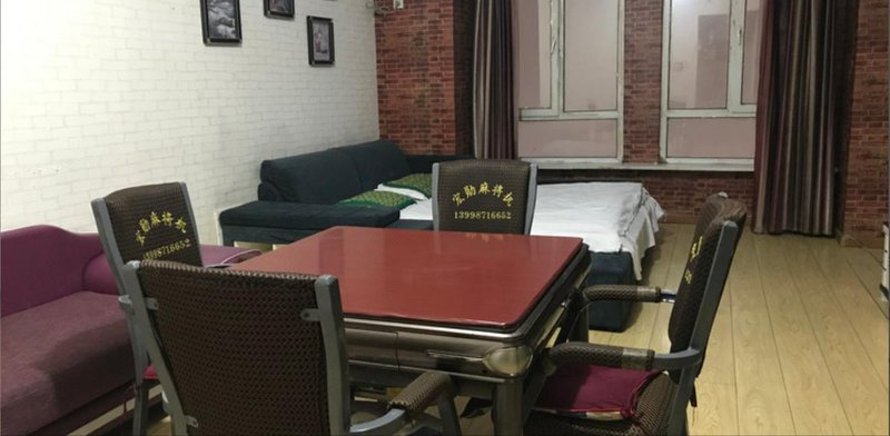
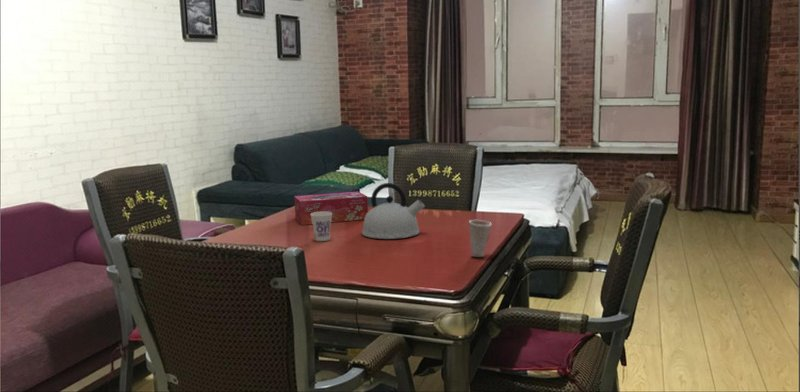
+ tissue box (330, 207)
+ cup (480, 238)
+ cup (321, 226)
+ kettle (392, 208)
